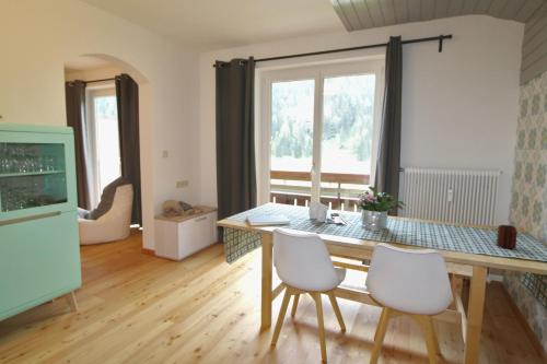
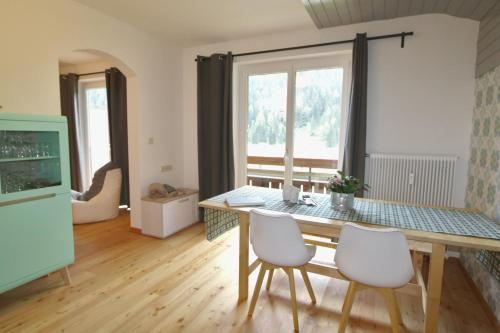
- mug (508, 236)
